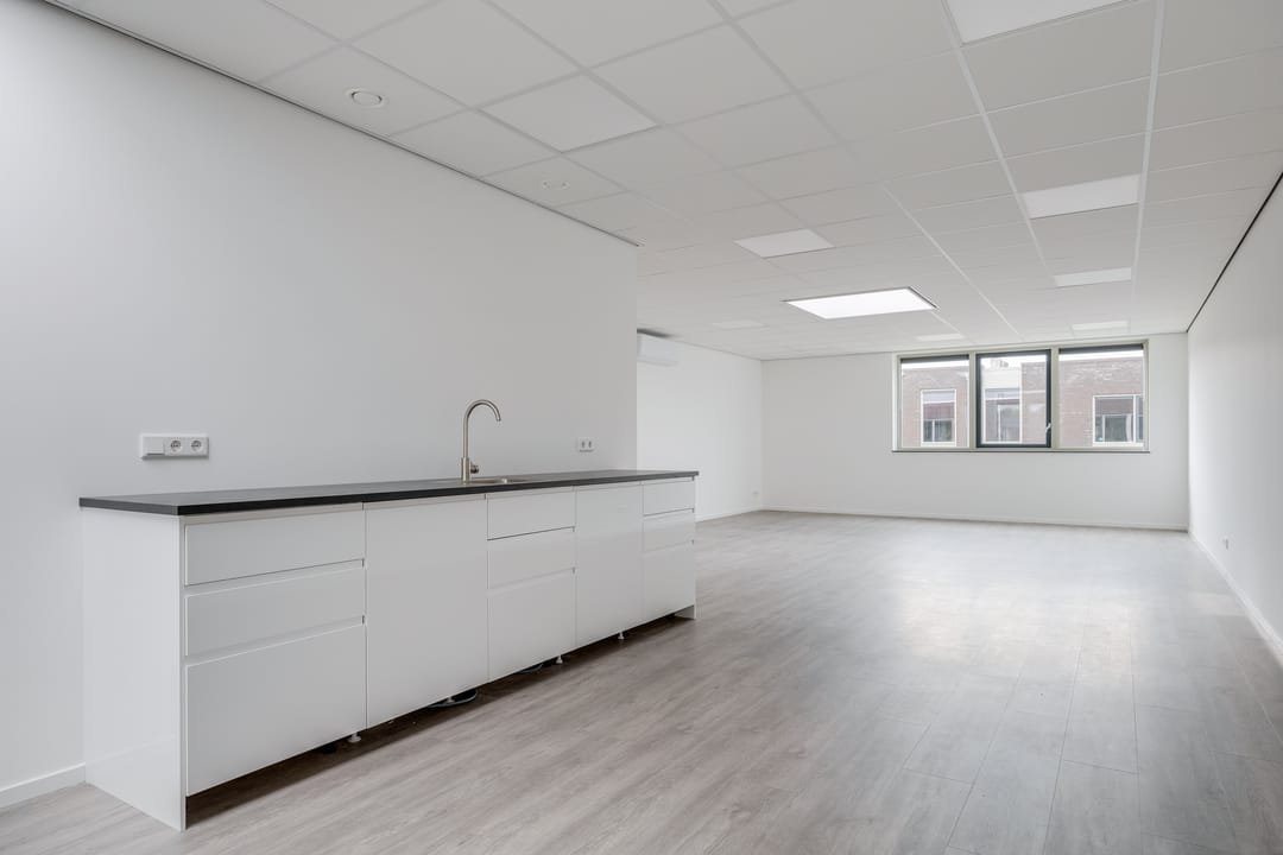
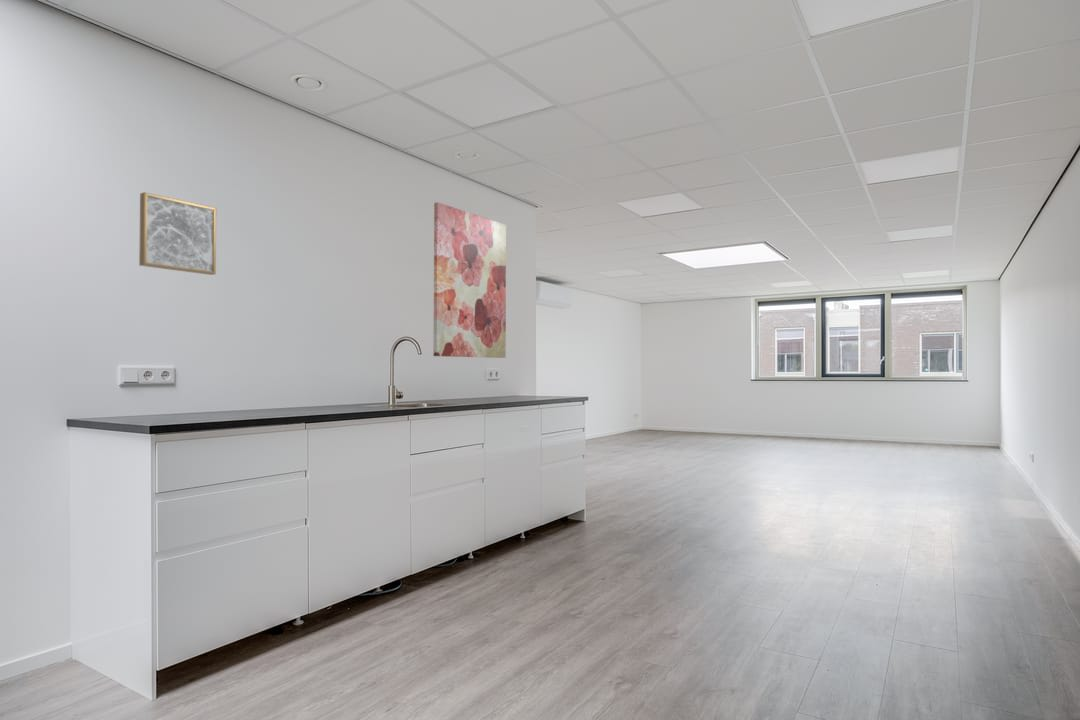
+ wall art (179, 235)
+ wall art (472, 285)
